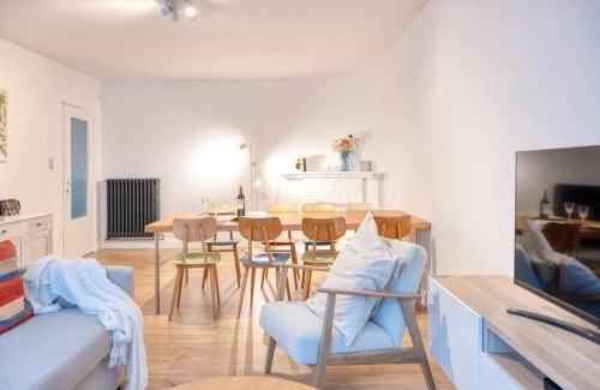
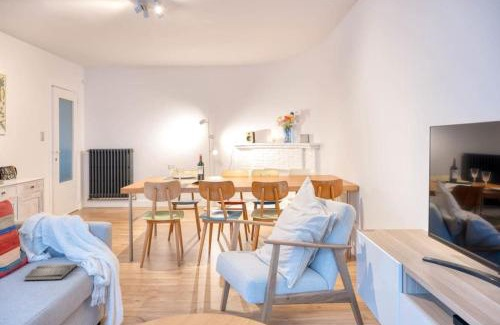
+ hardback book (52, 269)
